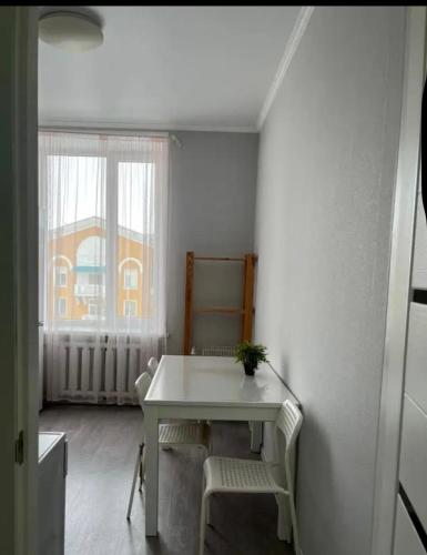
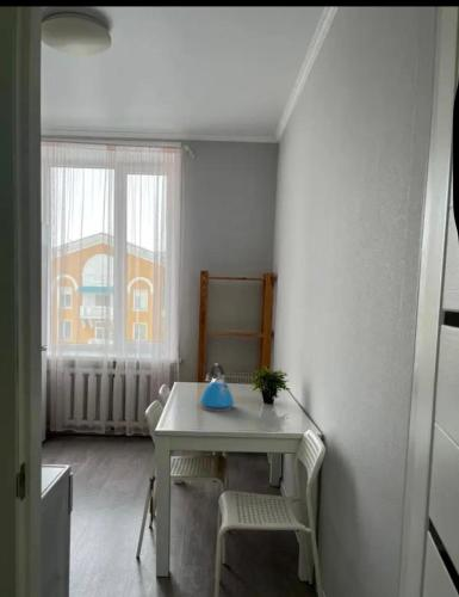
+ kettle (217, 384)
